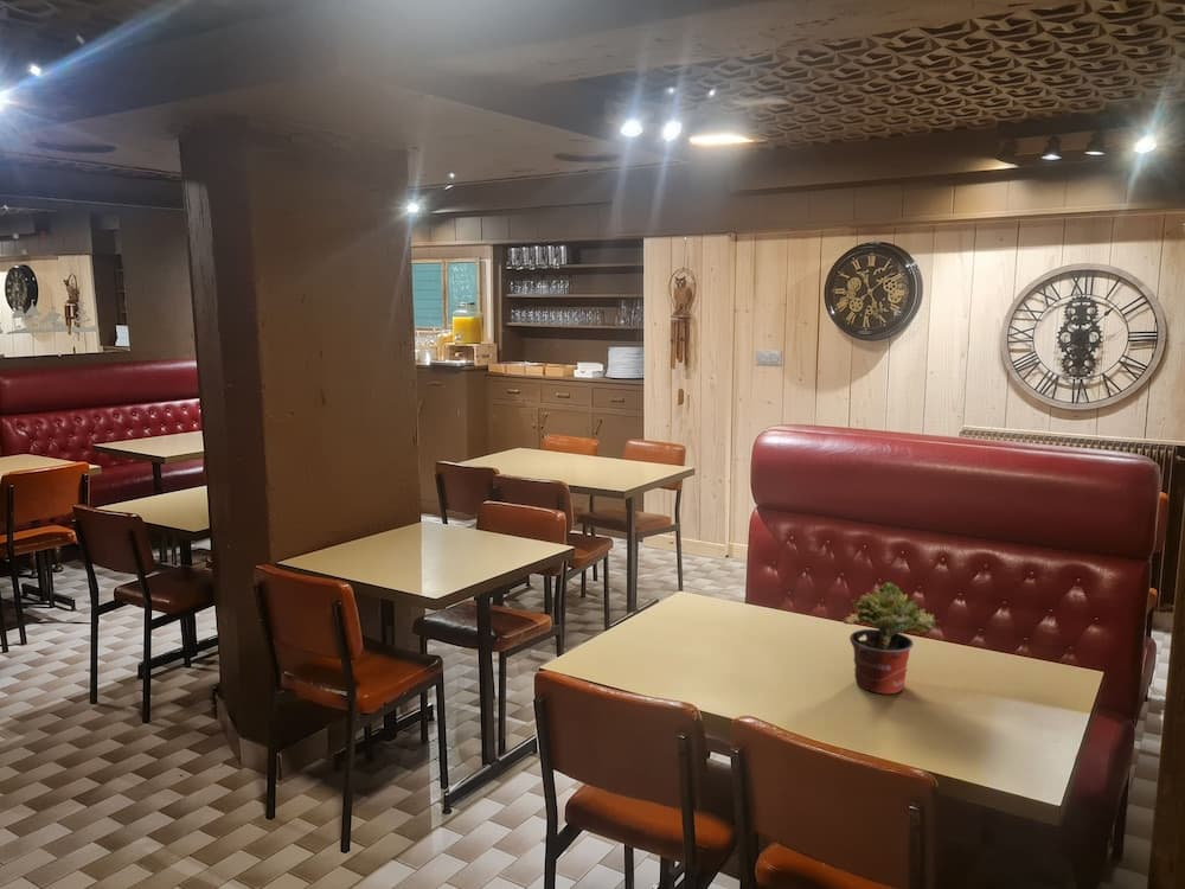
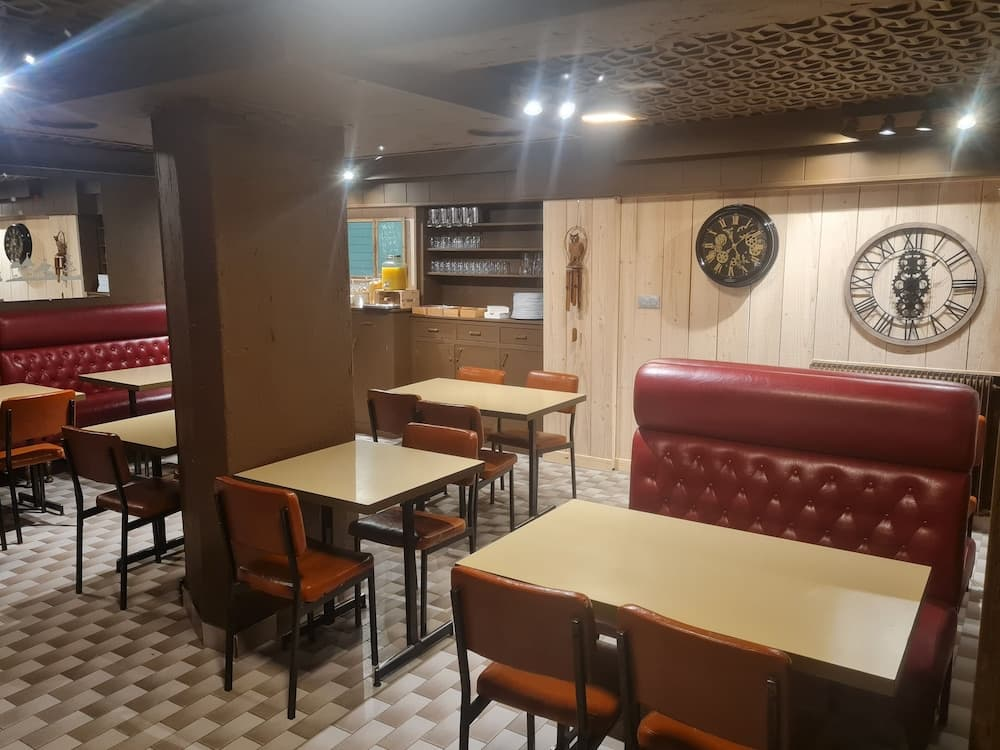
- potted plant (889, 634)
